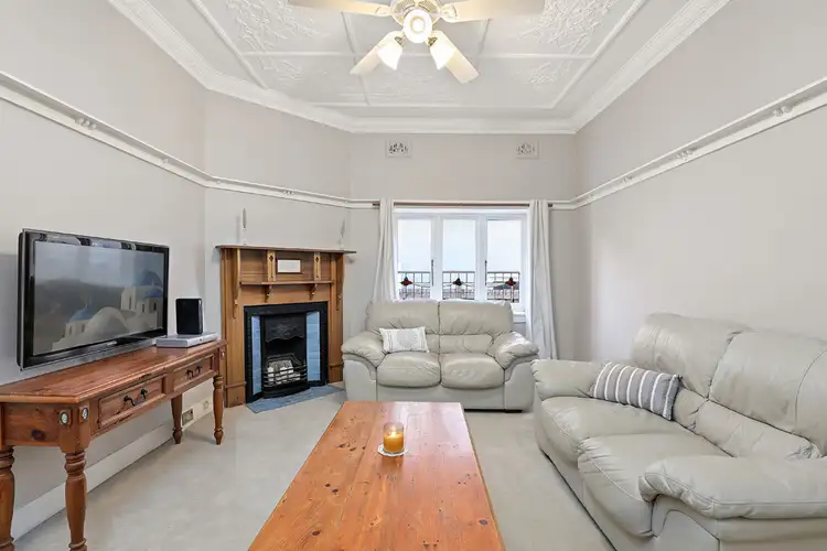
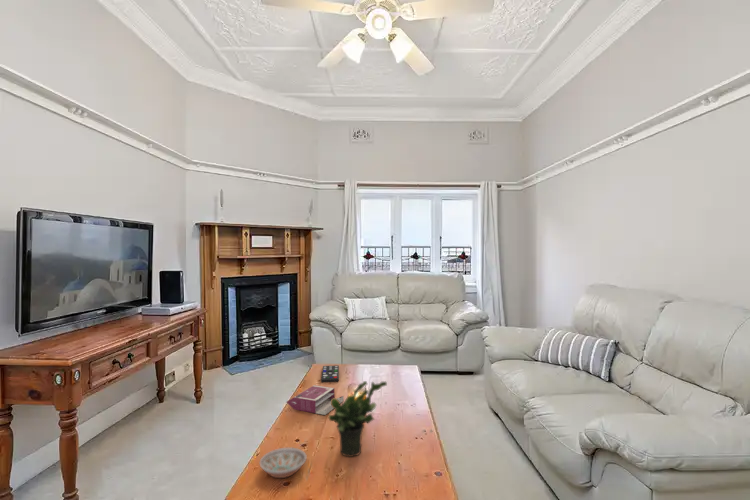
+ potted plant (359, 412)
+ book (315, 398)
+ bowl (283, 465)
+ remote control (330, 372)
